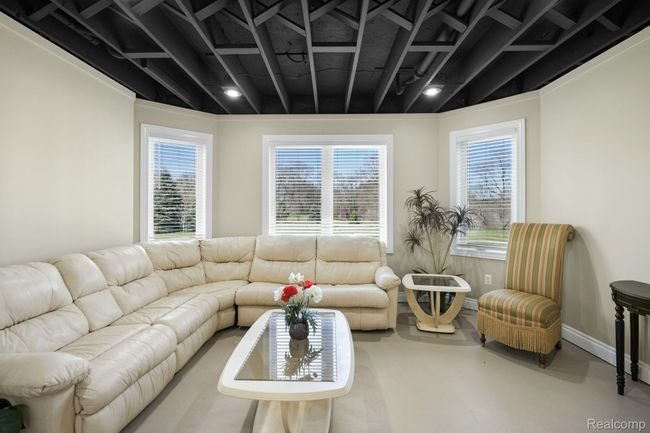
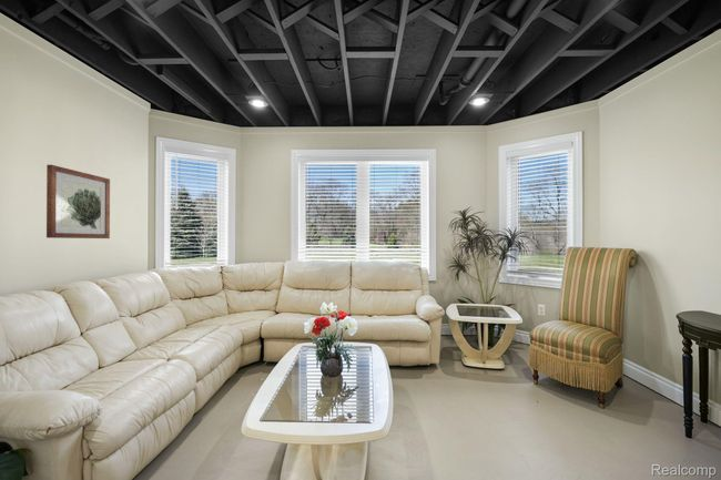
+ wall art (81, 205)
